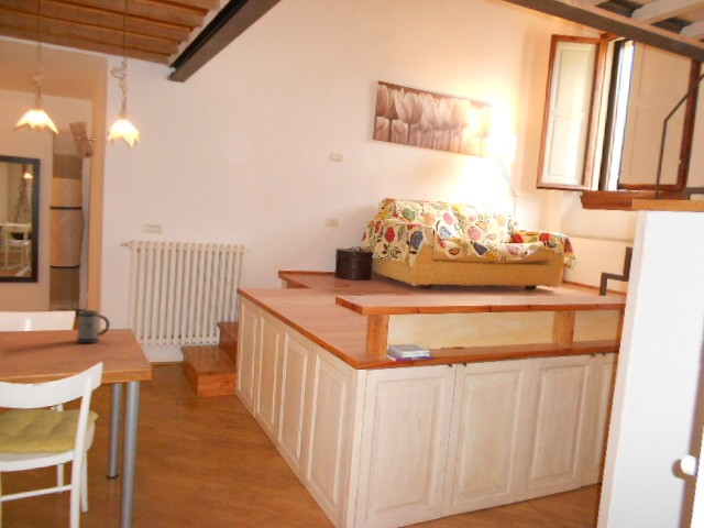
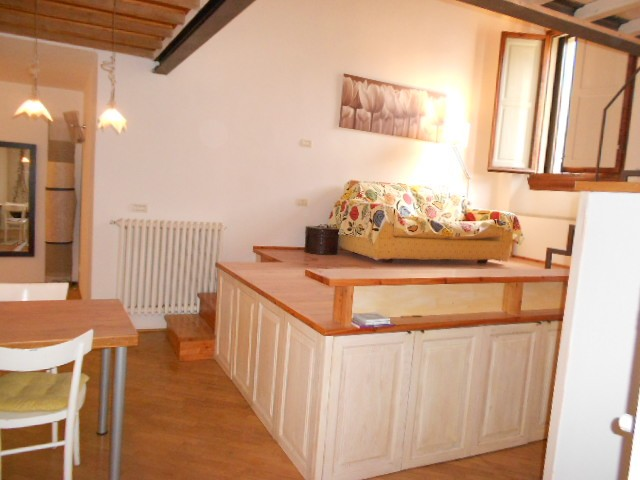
- mug (92, 326)
